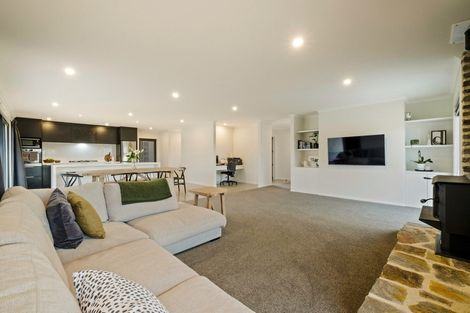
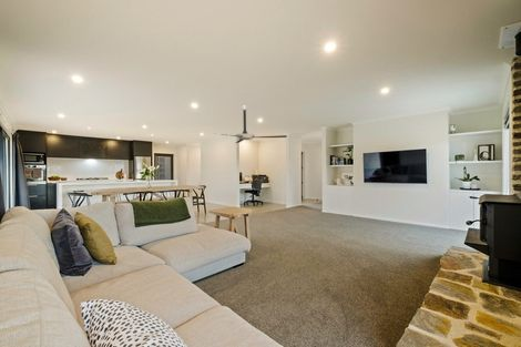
+ ceiling fan (245, 123)
